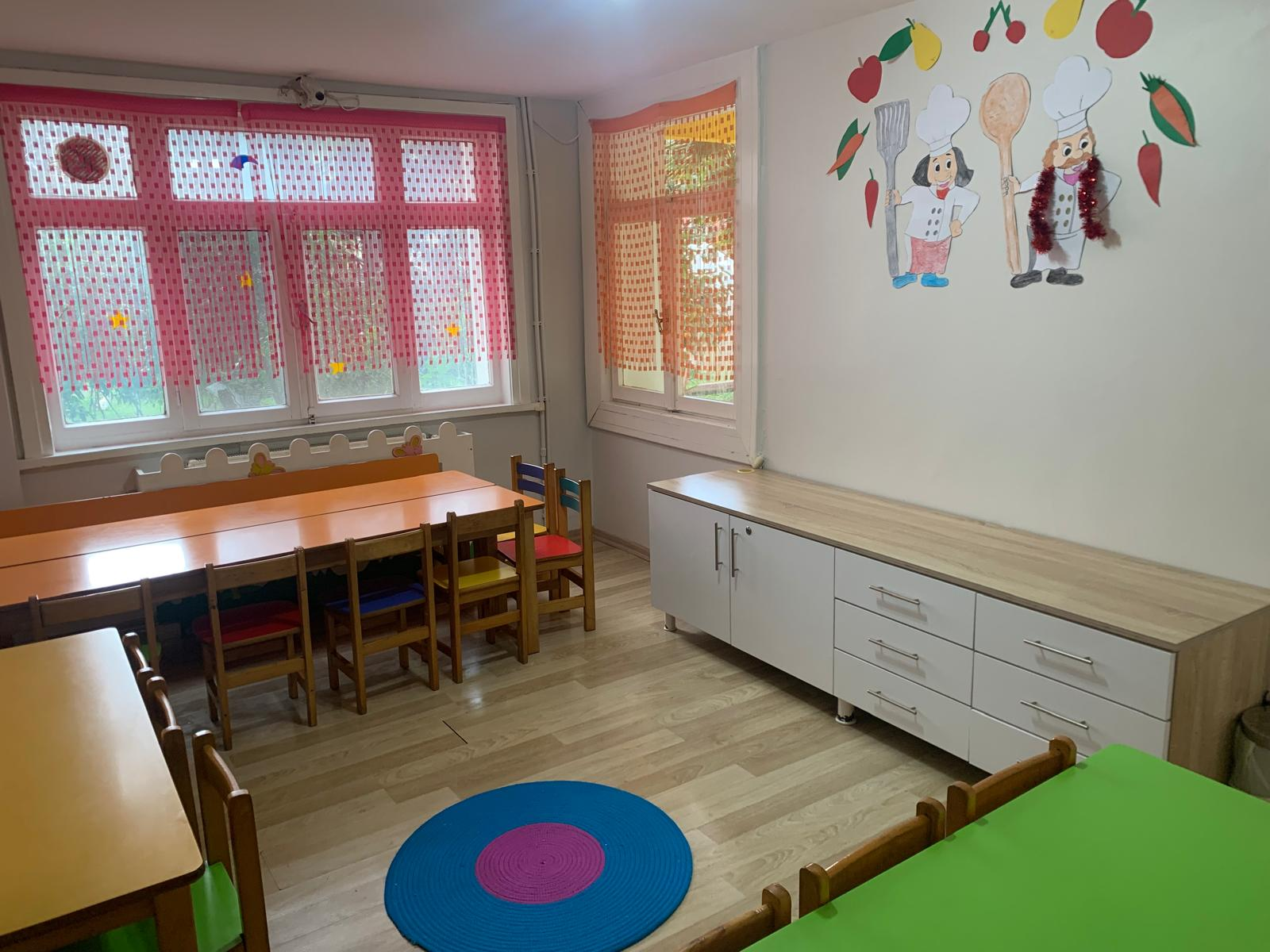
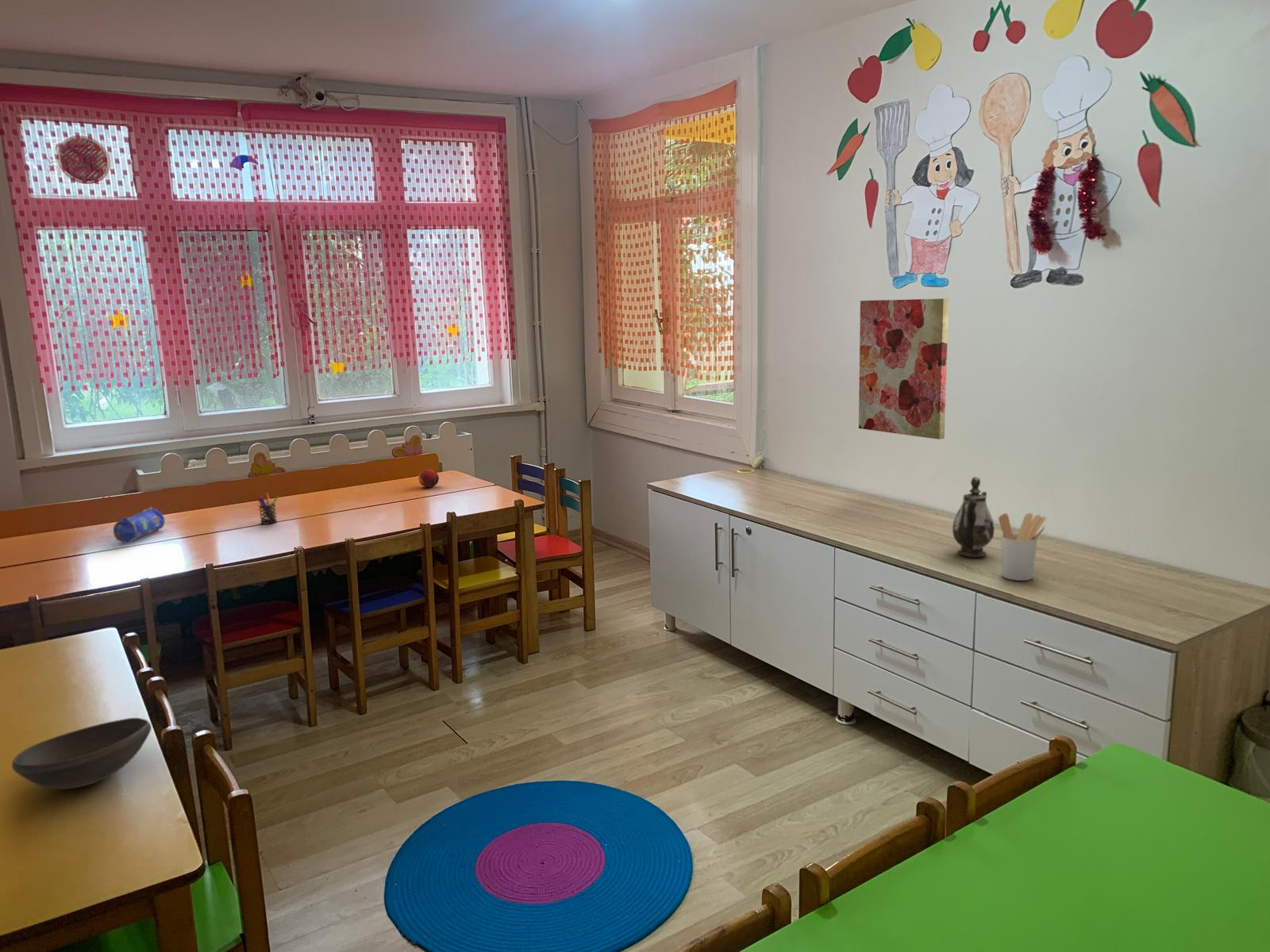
+ pen holder (269, 506)
+ fruit (428, 478)
+ pencil case (140, 524)
+ utensil holder (1023, 545)
+ wall art (901, 367)
+ bowl (85, 755)
+ teapot (974, 515)
